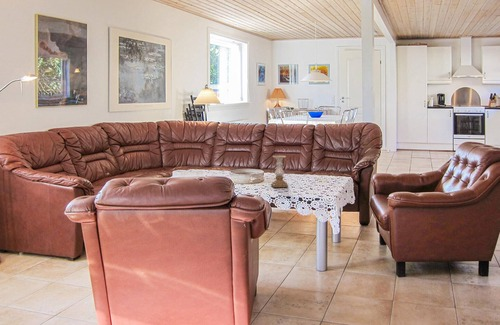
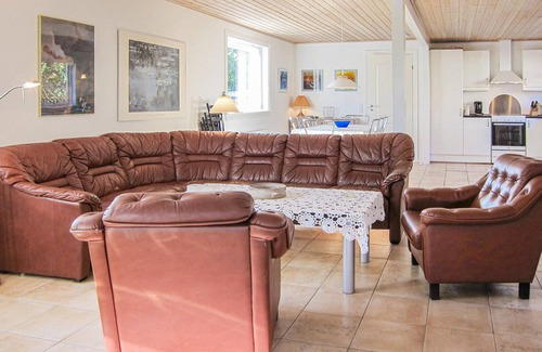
- candle holder (279, 171)
